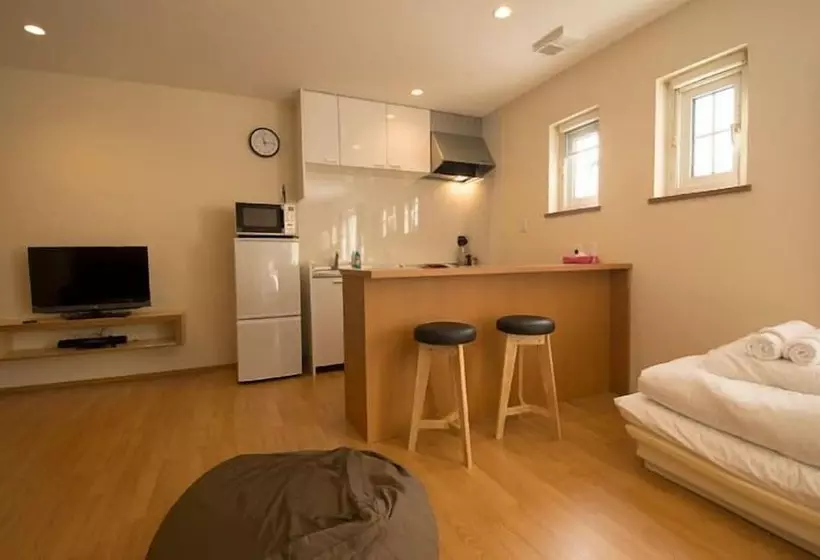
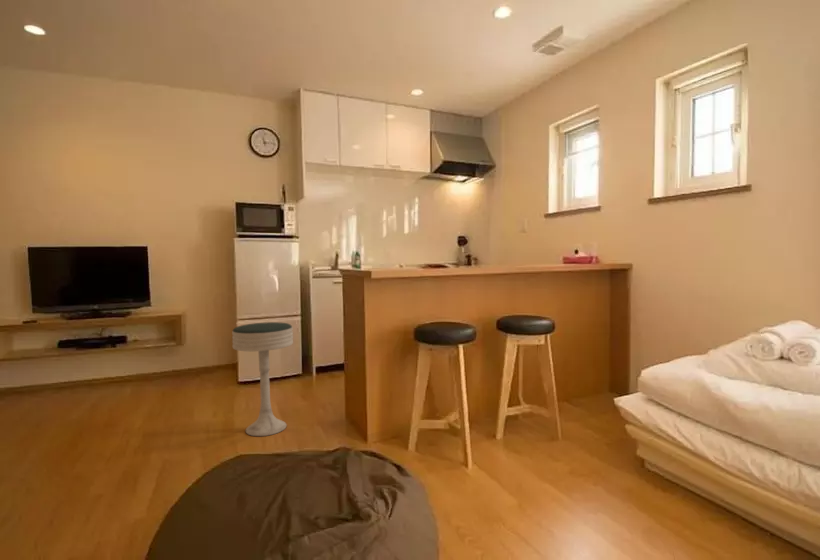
+ stool (264, 376)
